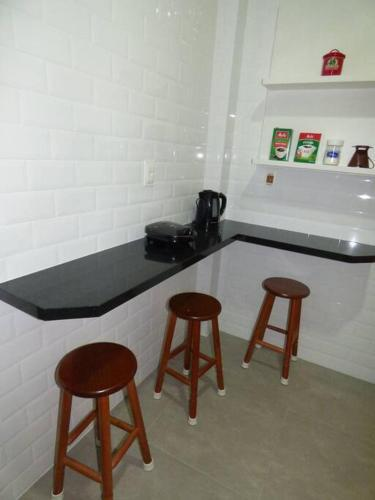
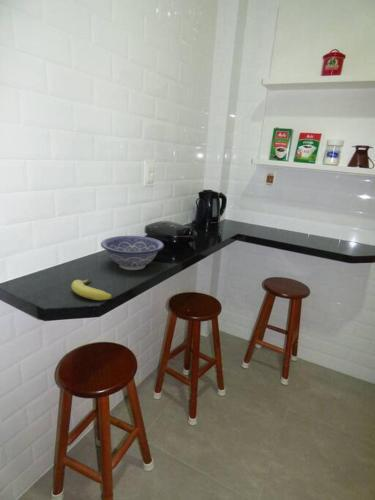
+ fruit (88, 287)
+ decorative bowl (132, 254)
